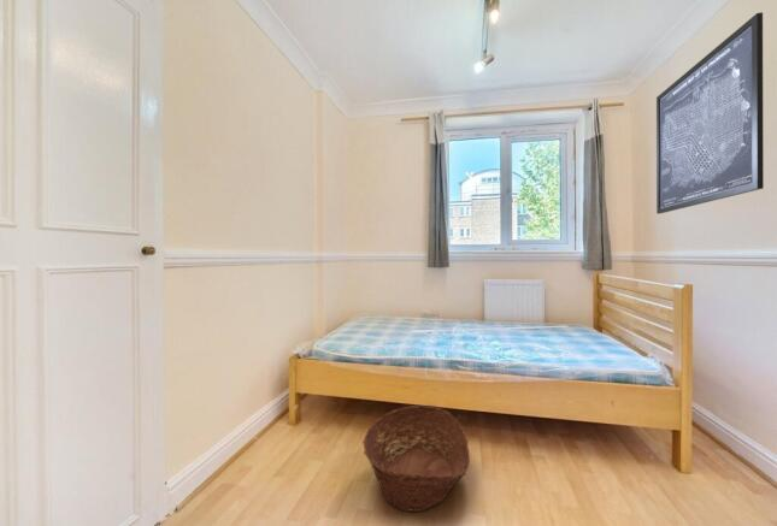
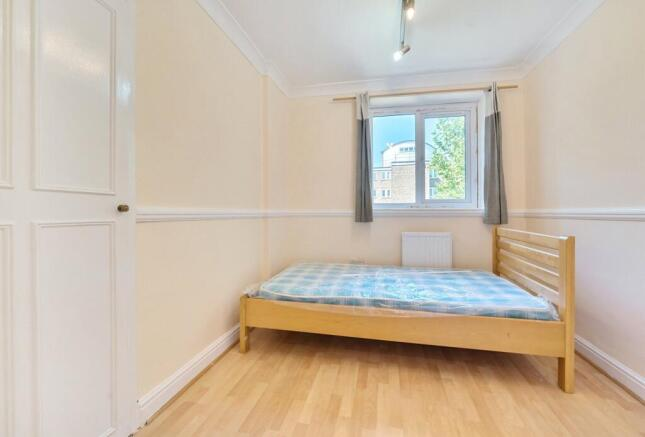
- wall art (699, 134)
- basket (417, 455)
